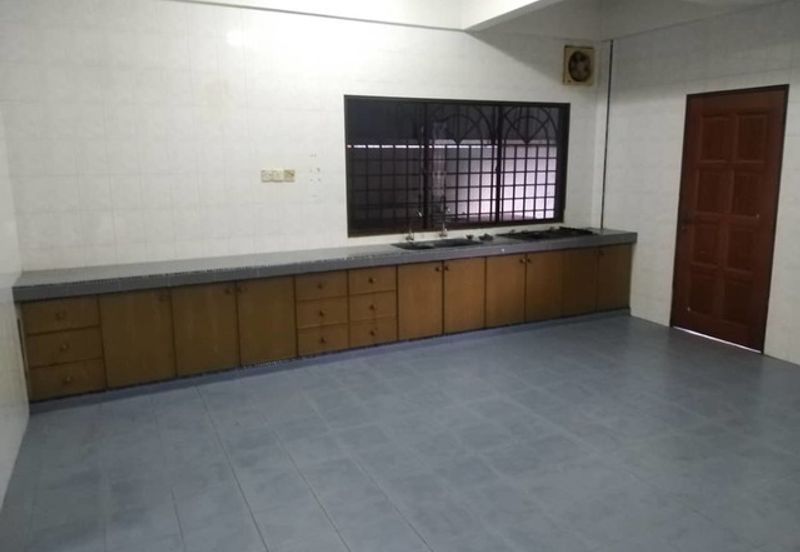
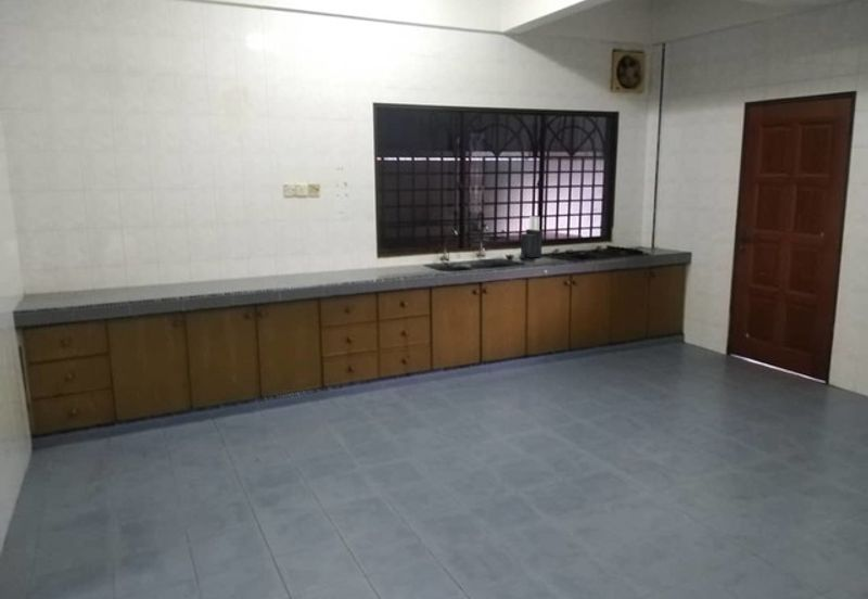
+ knife block (529, 237)
